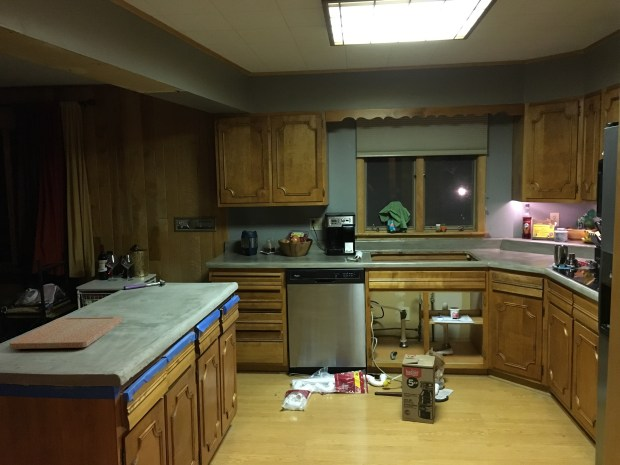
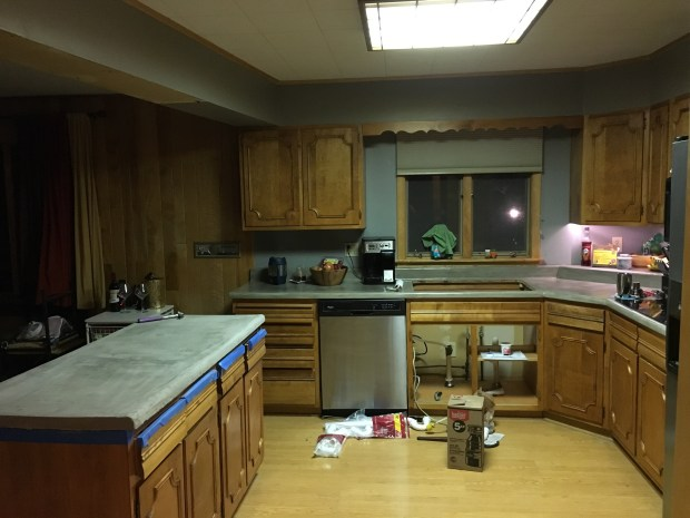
- cutting board (71, 331)
